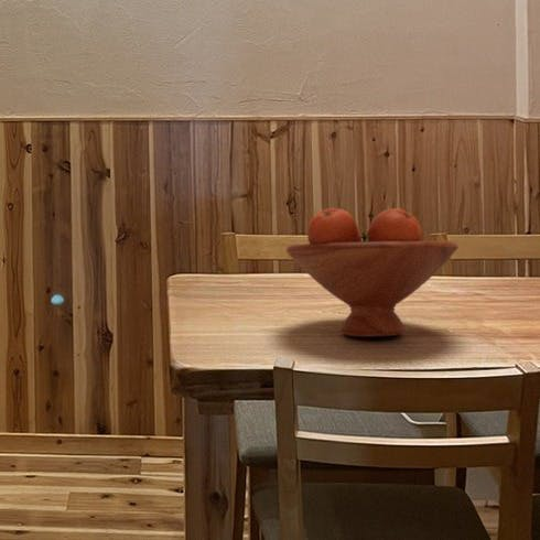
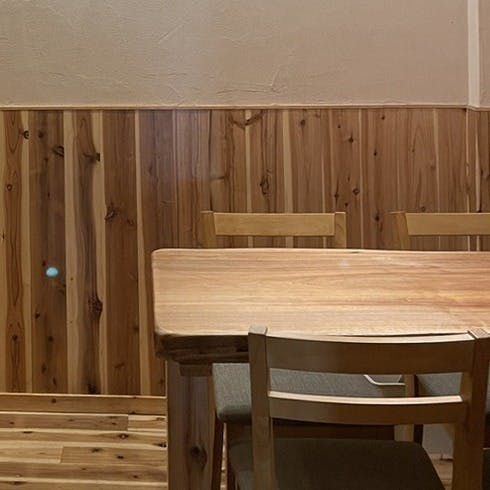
- fruit bowl (371, 272)
